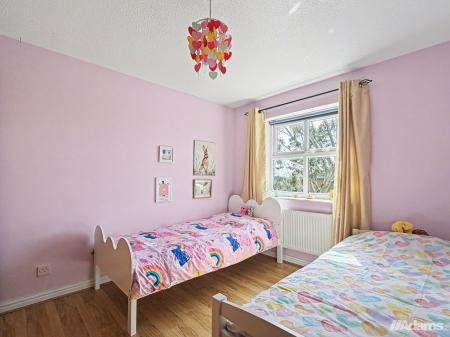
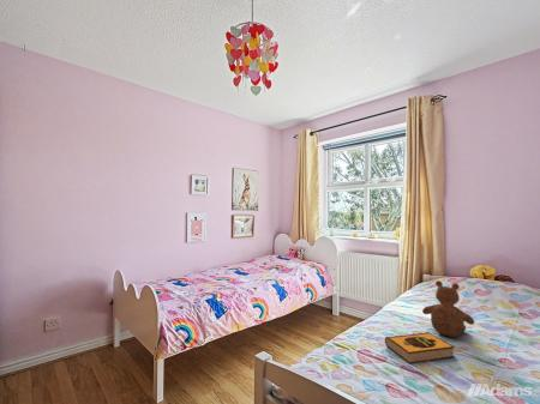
+ hardback book (418, 345)
+ teddy bear (448, 306)
